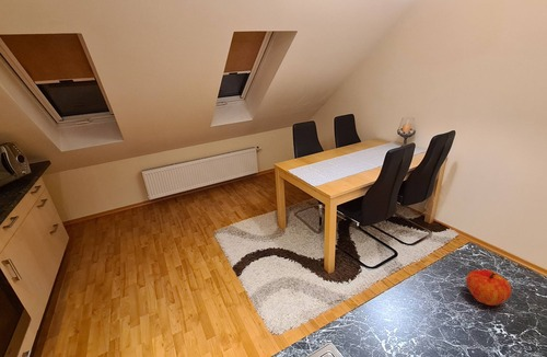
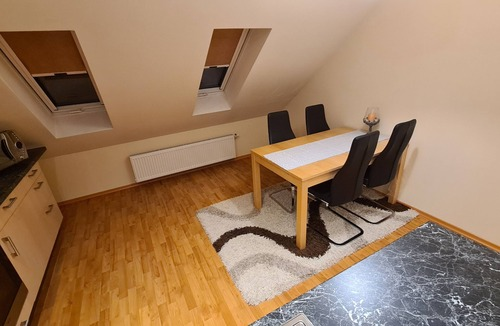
- fruit (487, 286)
